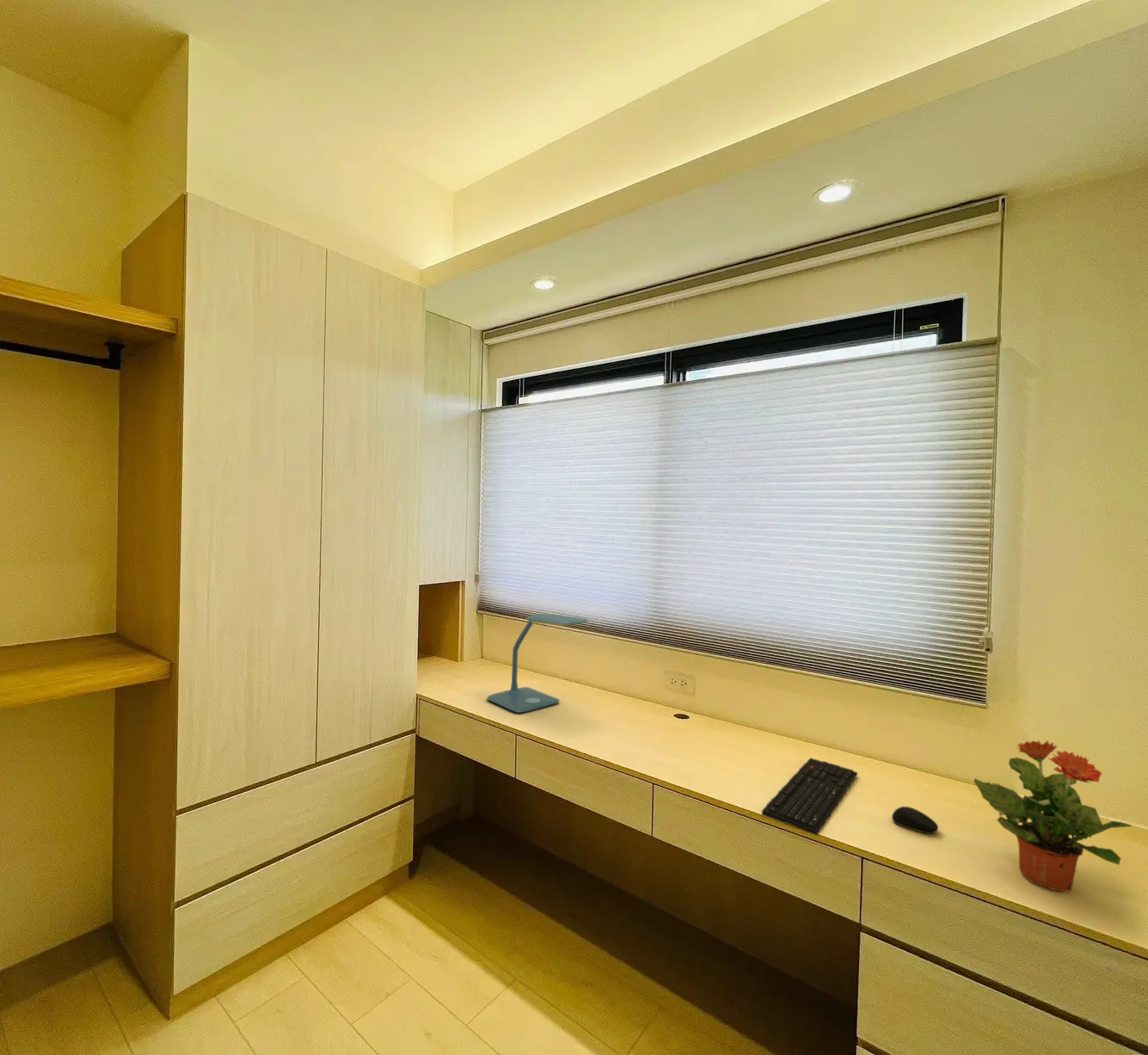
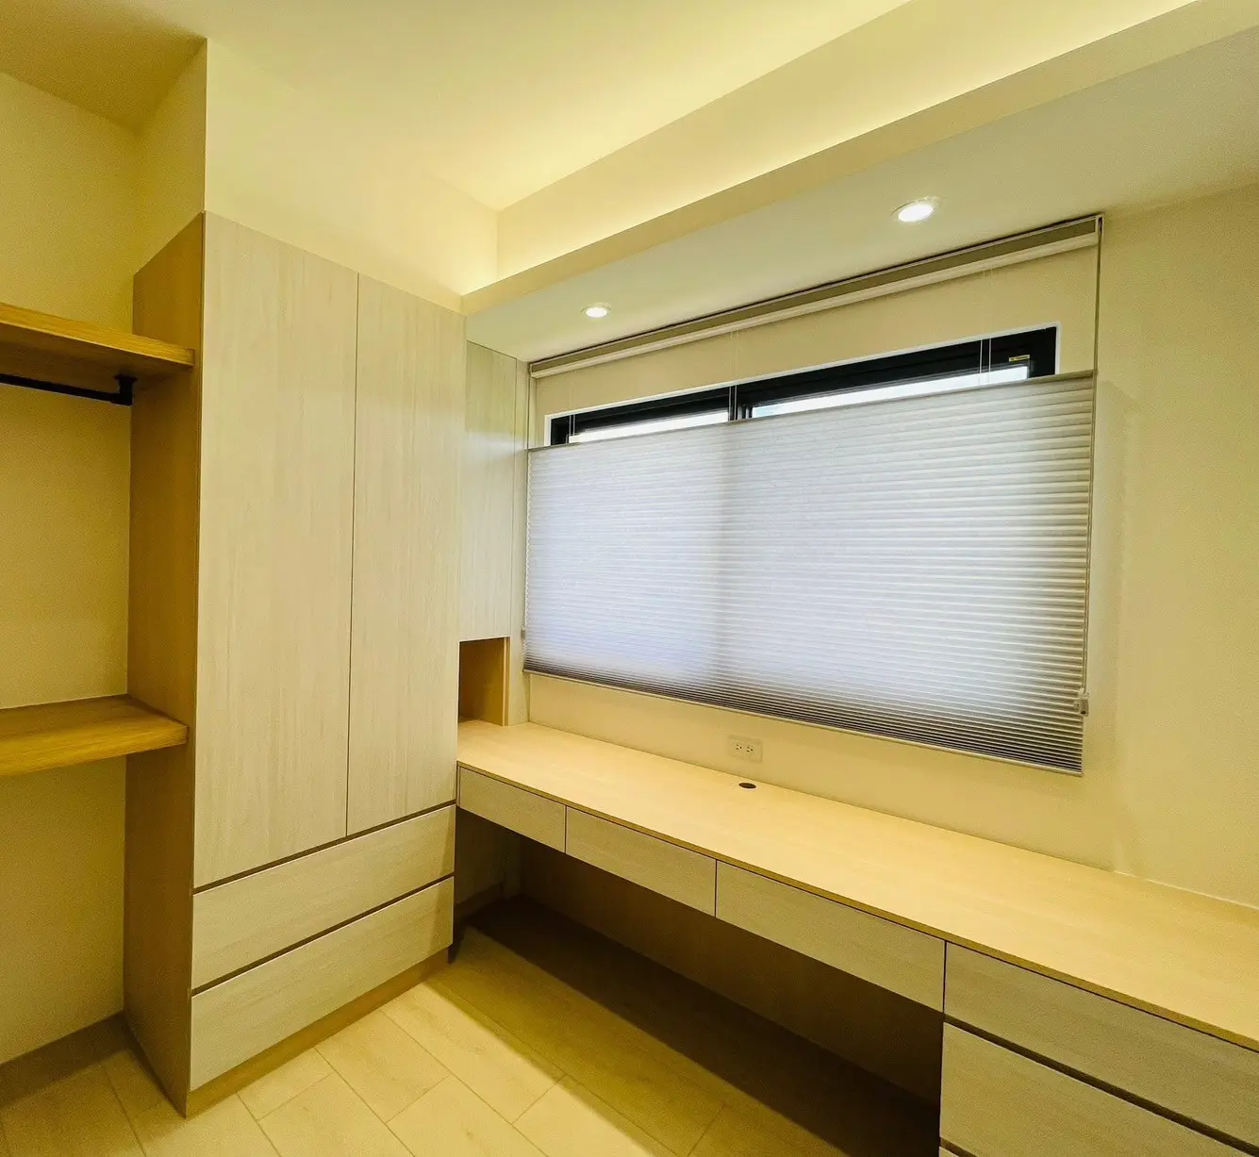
- potted plant (1051, 812)
- desk lamp (517, 659)
- keyboard (812, 789)
- computer mouse (914, 818)
